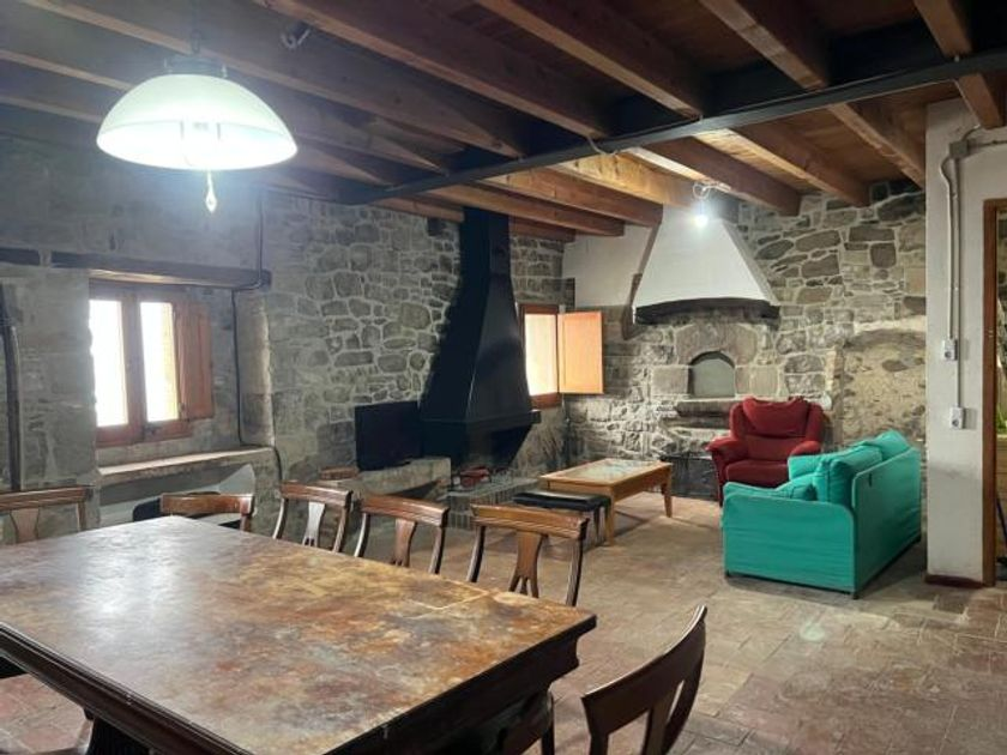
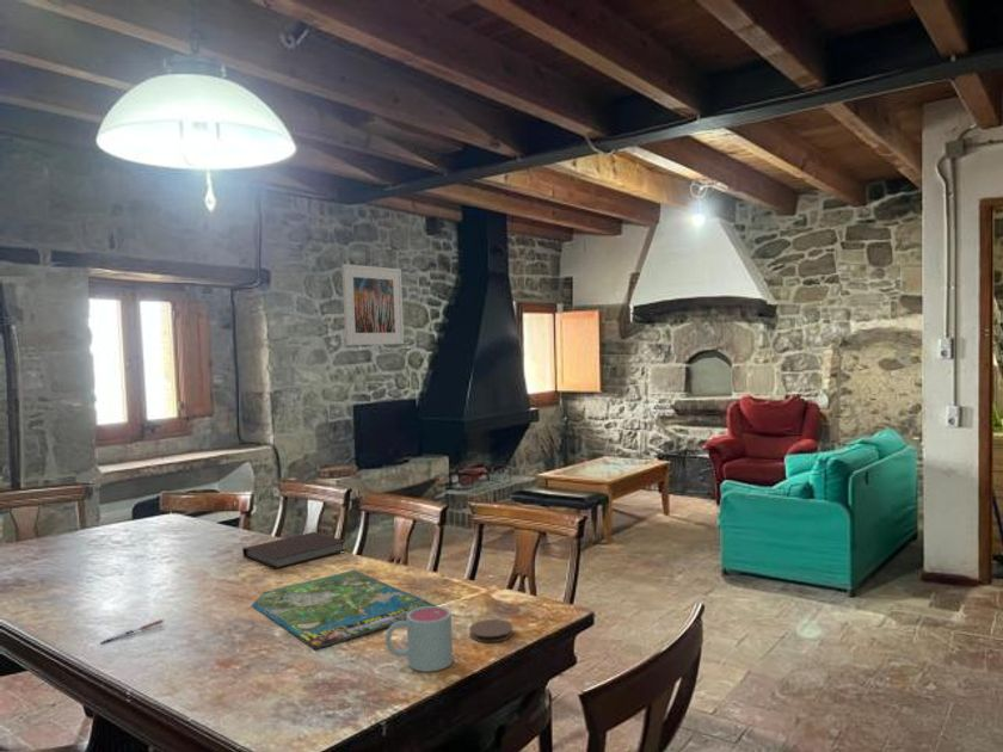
+ pen (133, 630)
+ notebook (295, 548)
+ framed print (374, 306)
+ coaster (491, 630)
+ board game (337, 603)
+ mug (418, 639)
